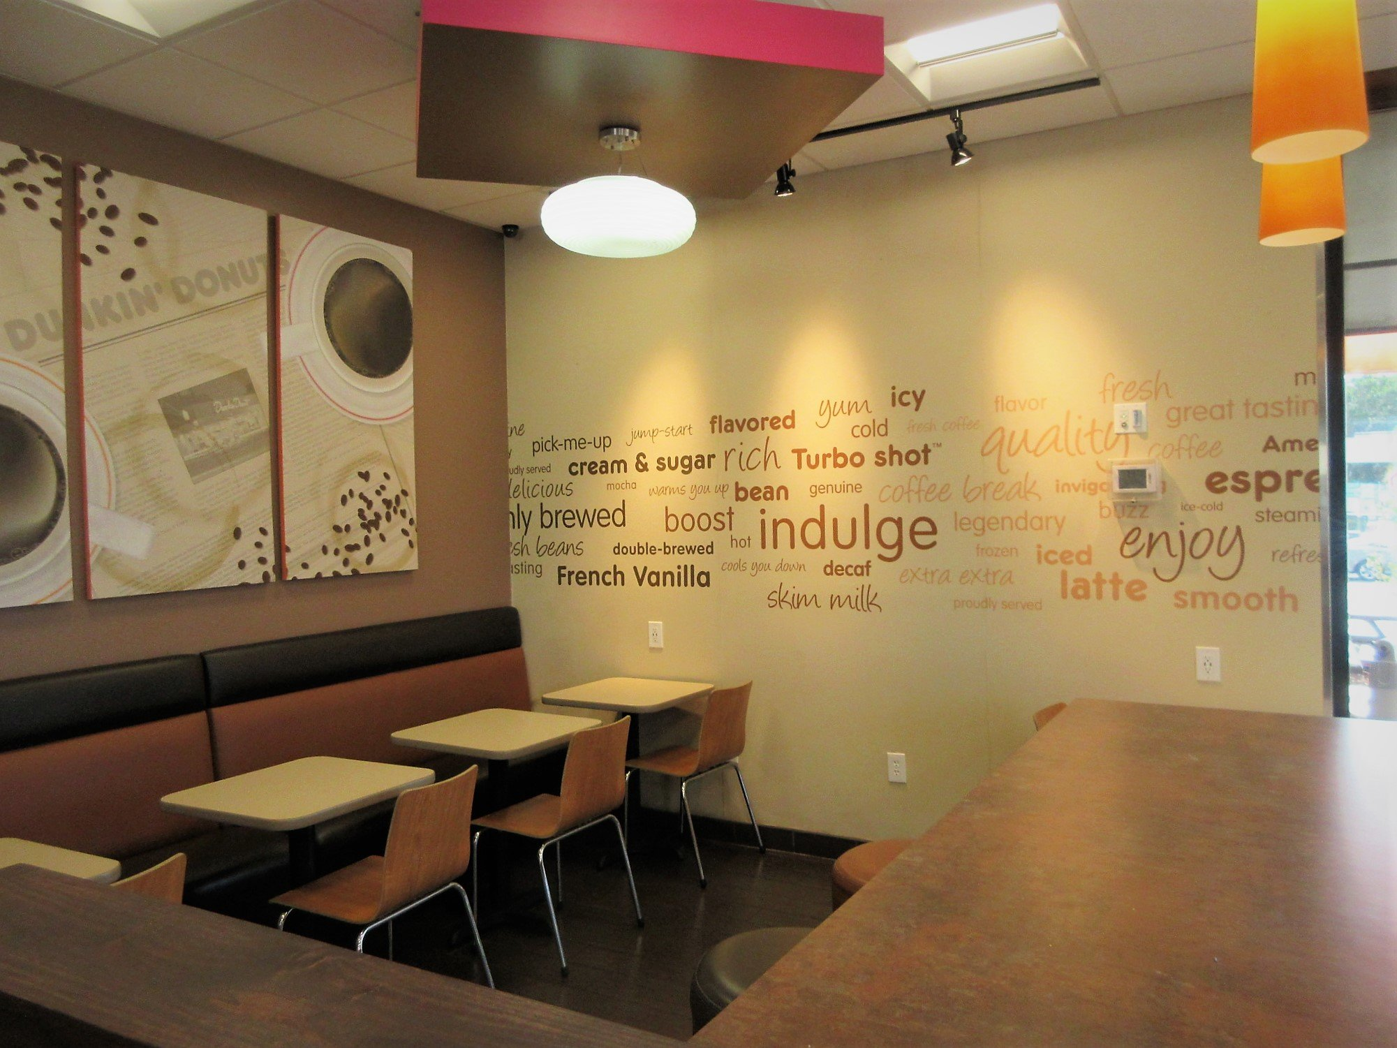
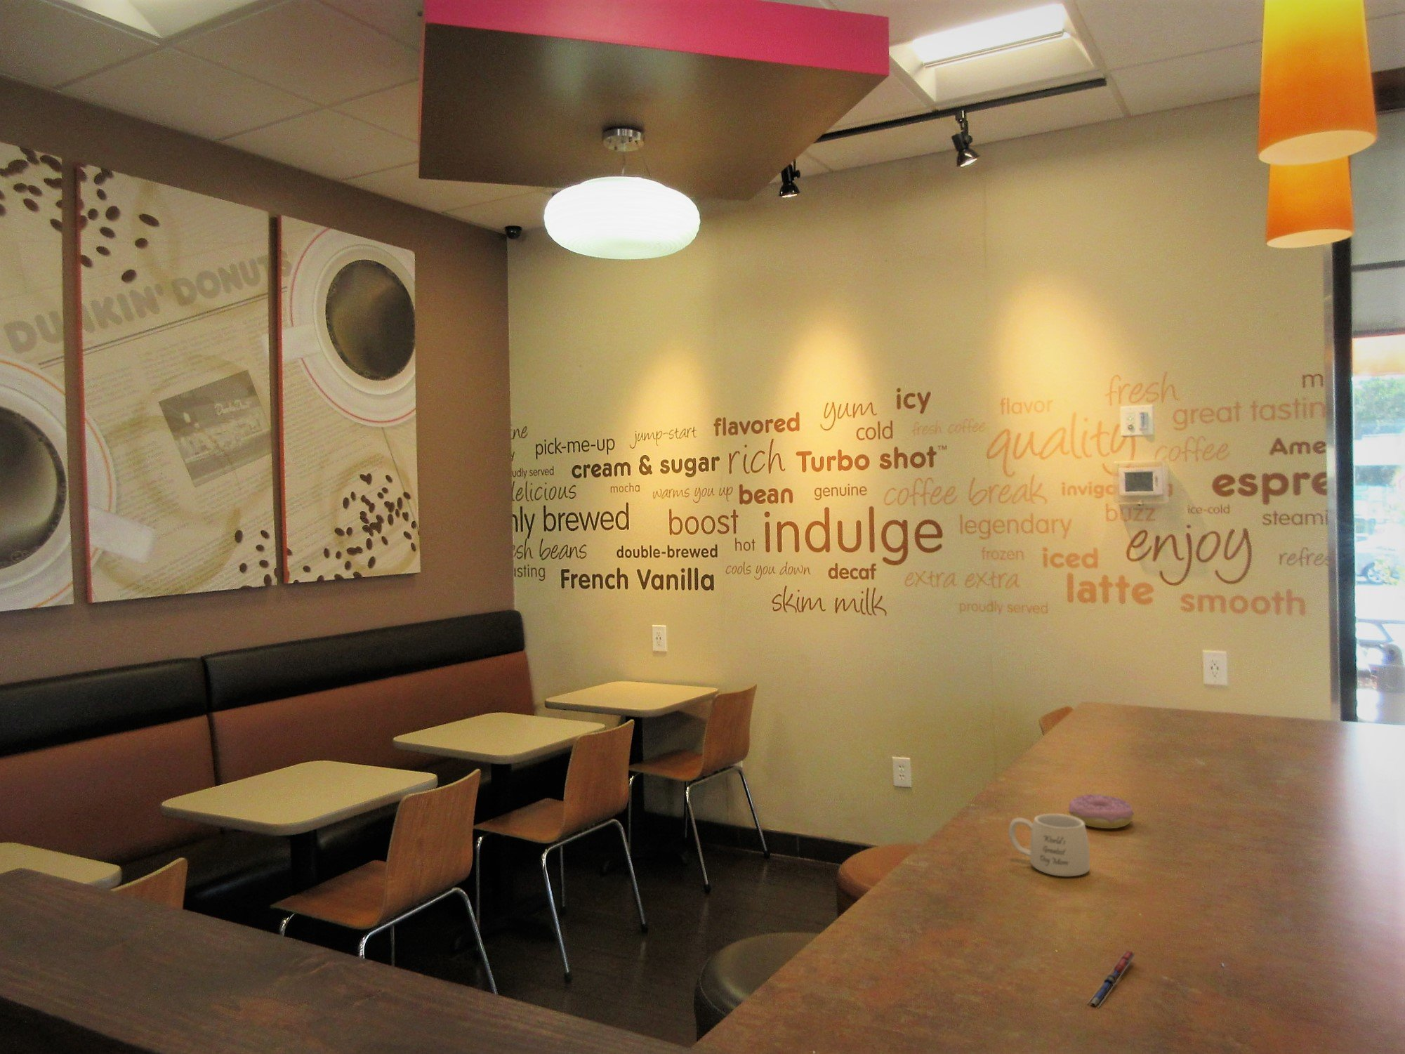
+ mug (1047, 841)
+ pen (1113, 976)
+ donut (1101, 810)
